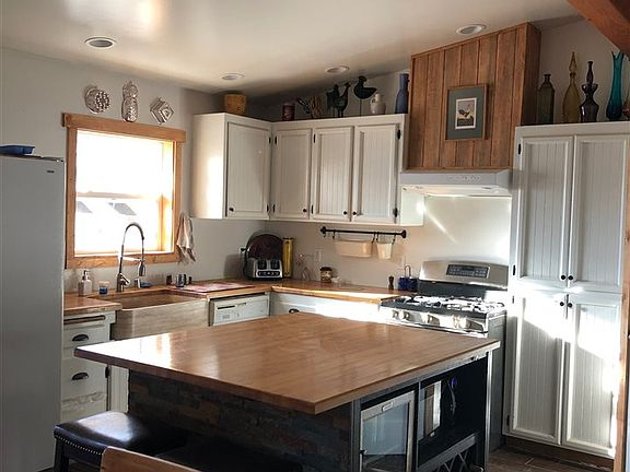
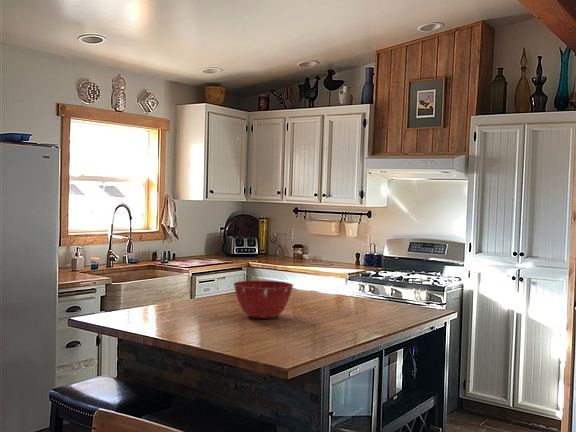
+ mixing bowl (262, 299)
